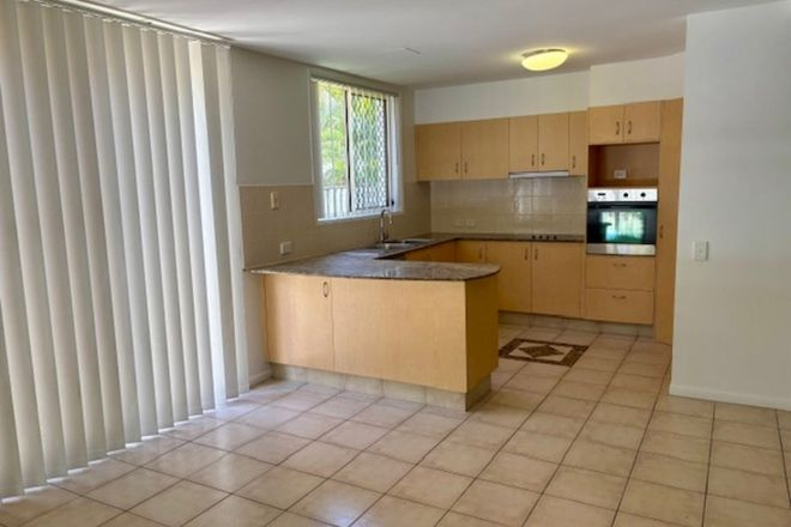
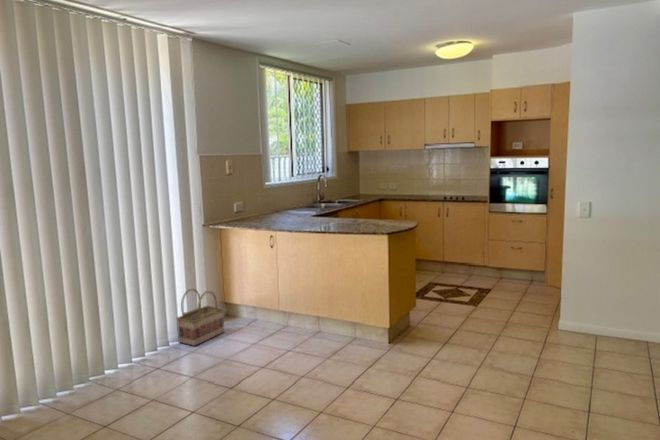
+ basket (200, 313)
